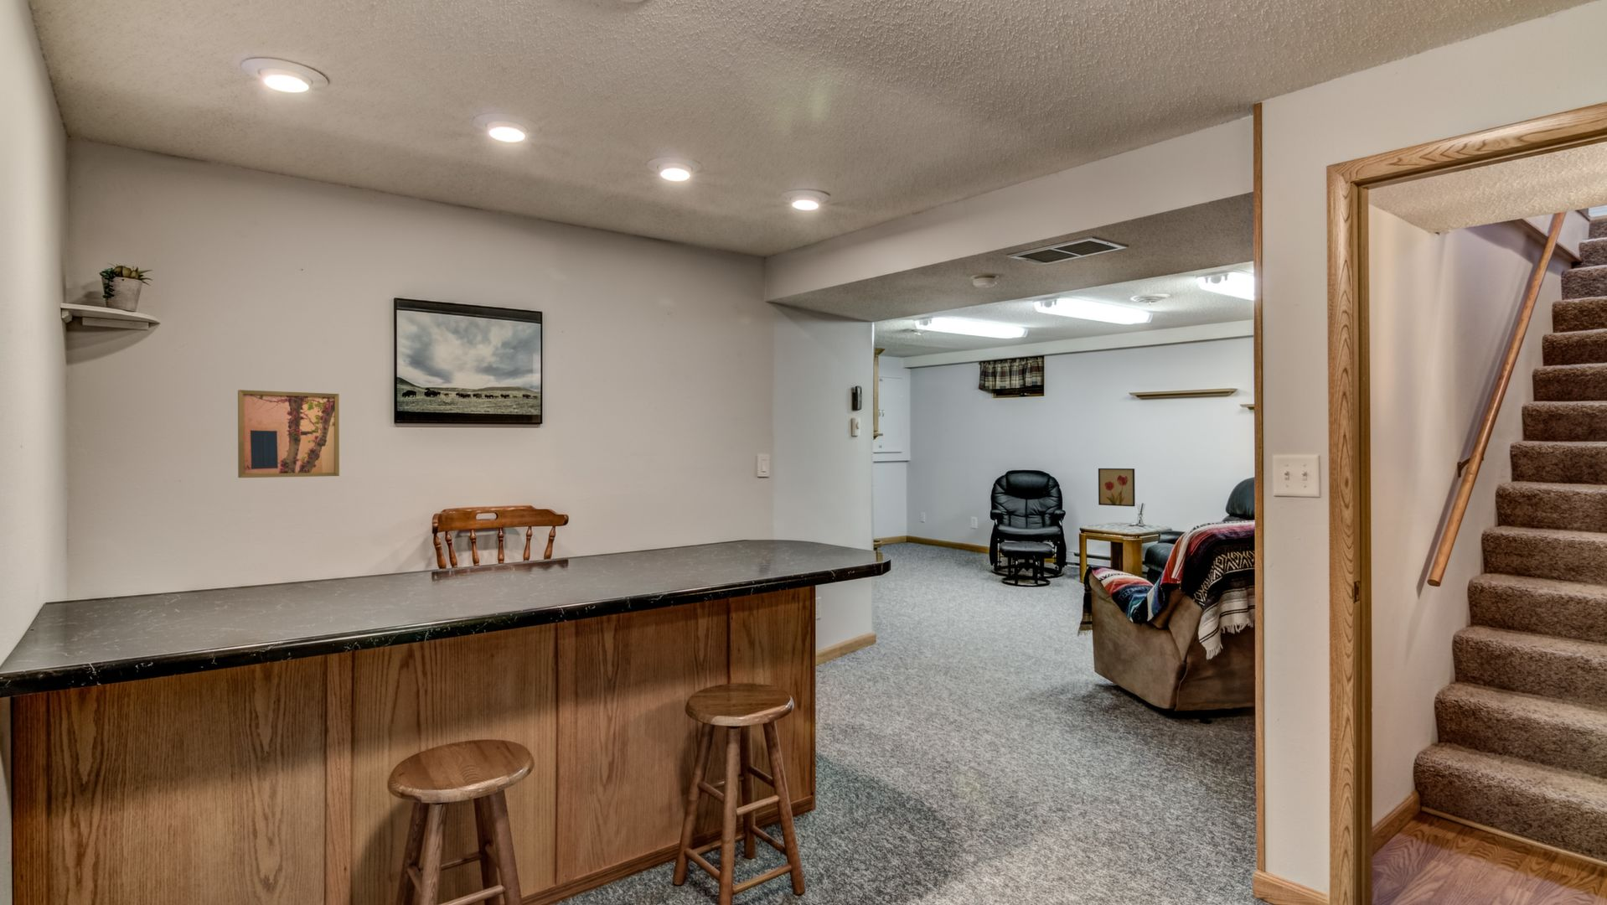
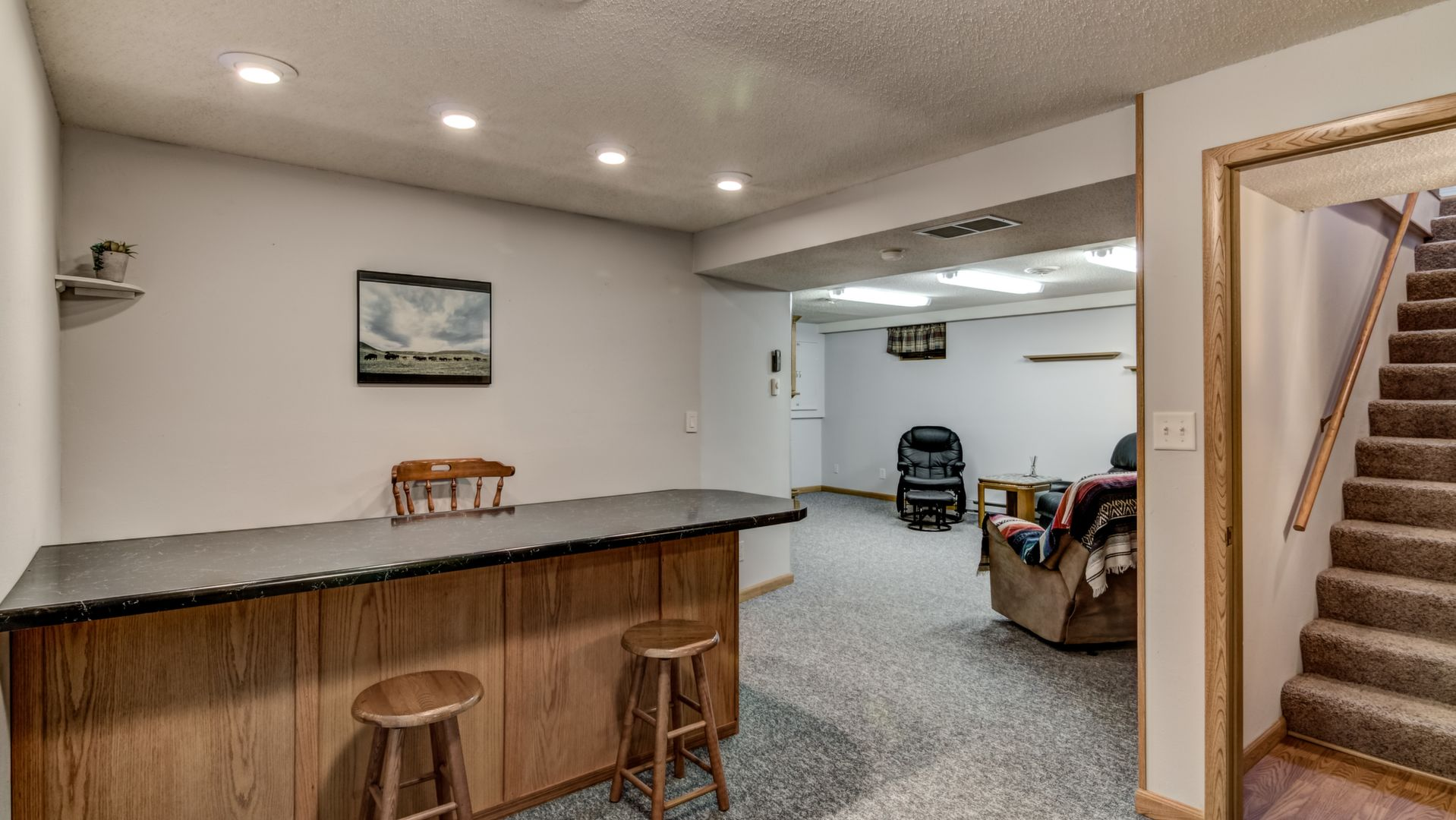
- wall art (290, 434)
- wall art (1116, 487)
